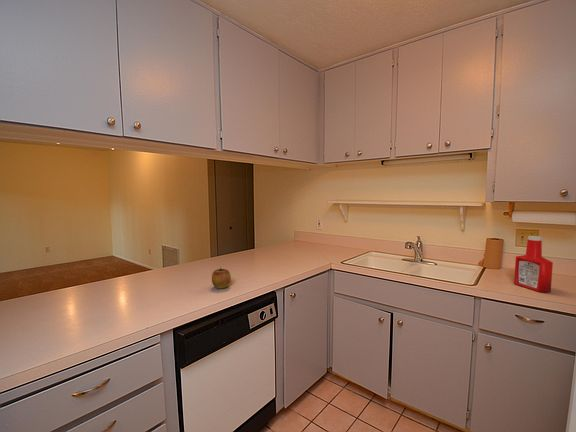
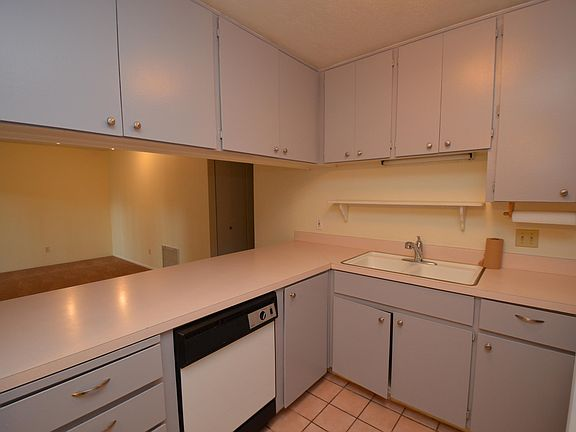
- soap bottle (533, 262)
- apple (221, 277)
